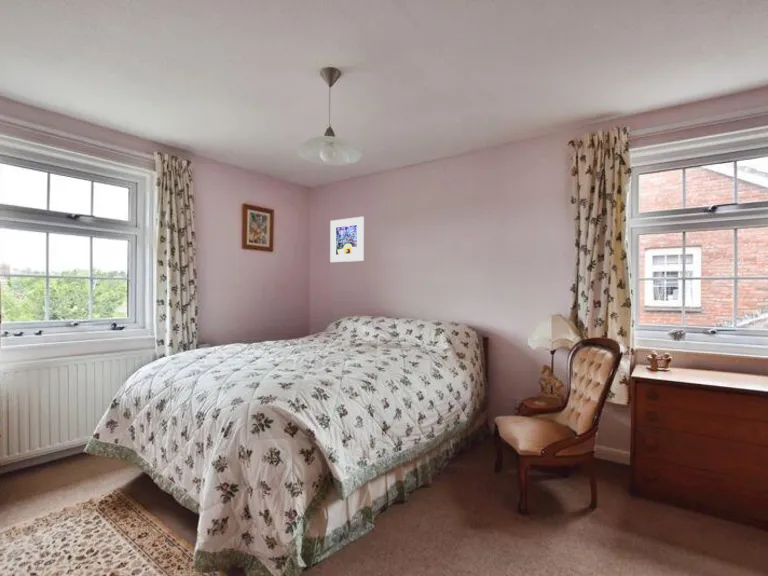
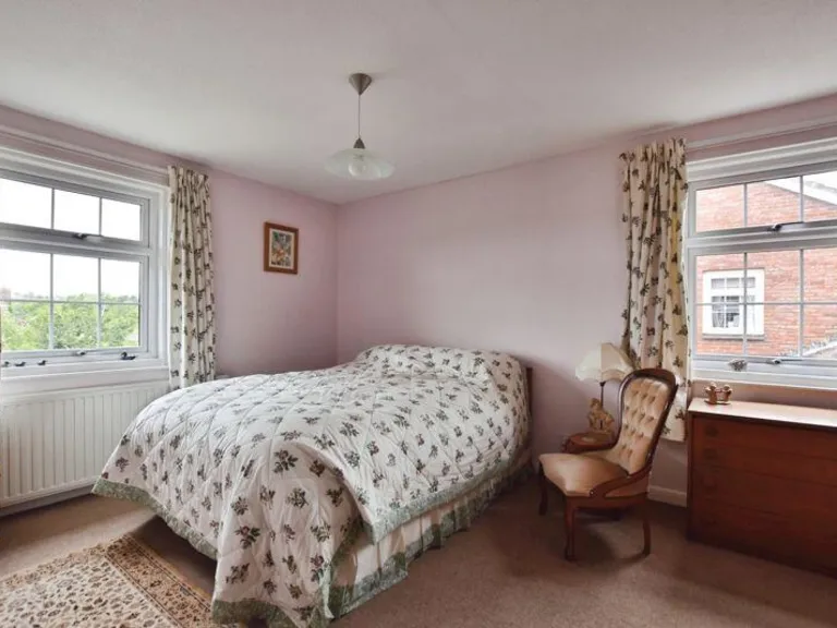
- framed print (346, 240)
